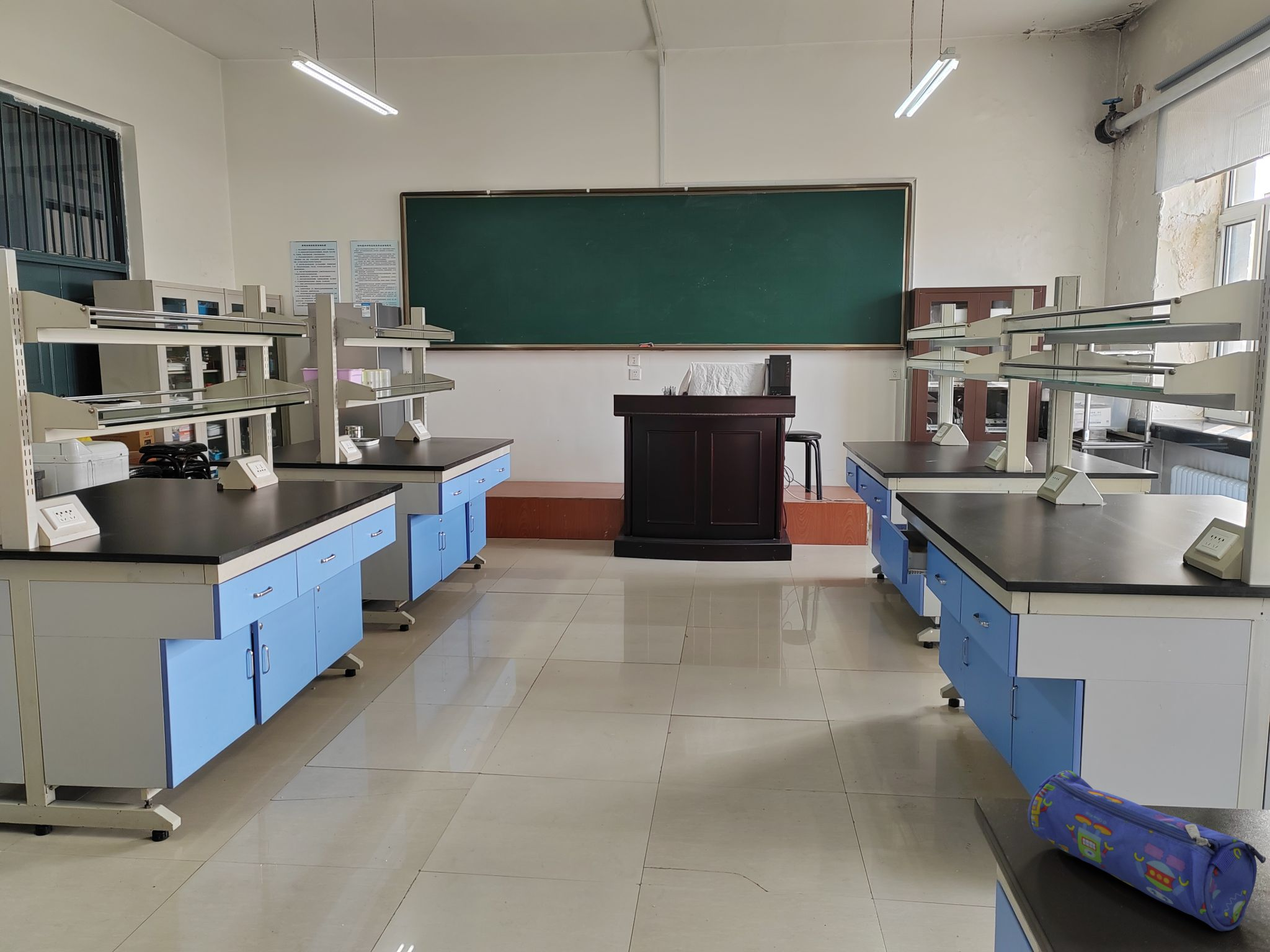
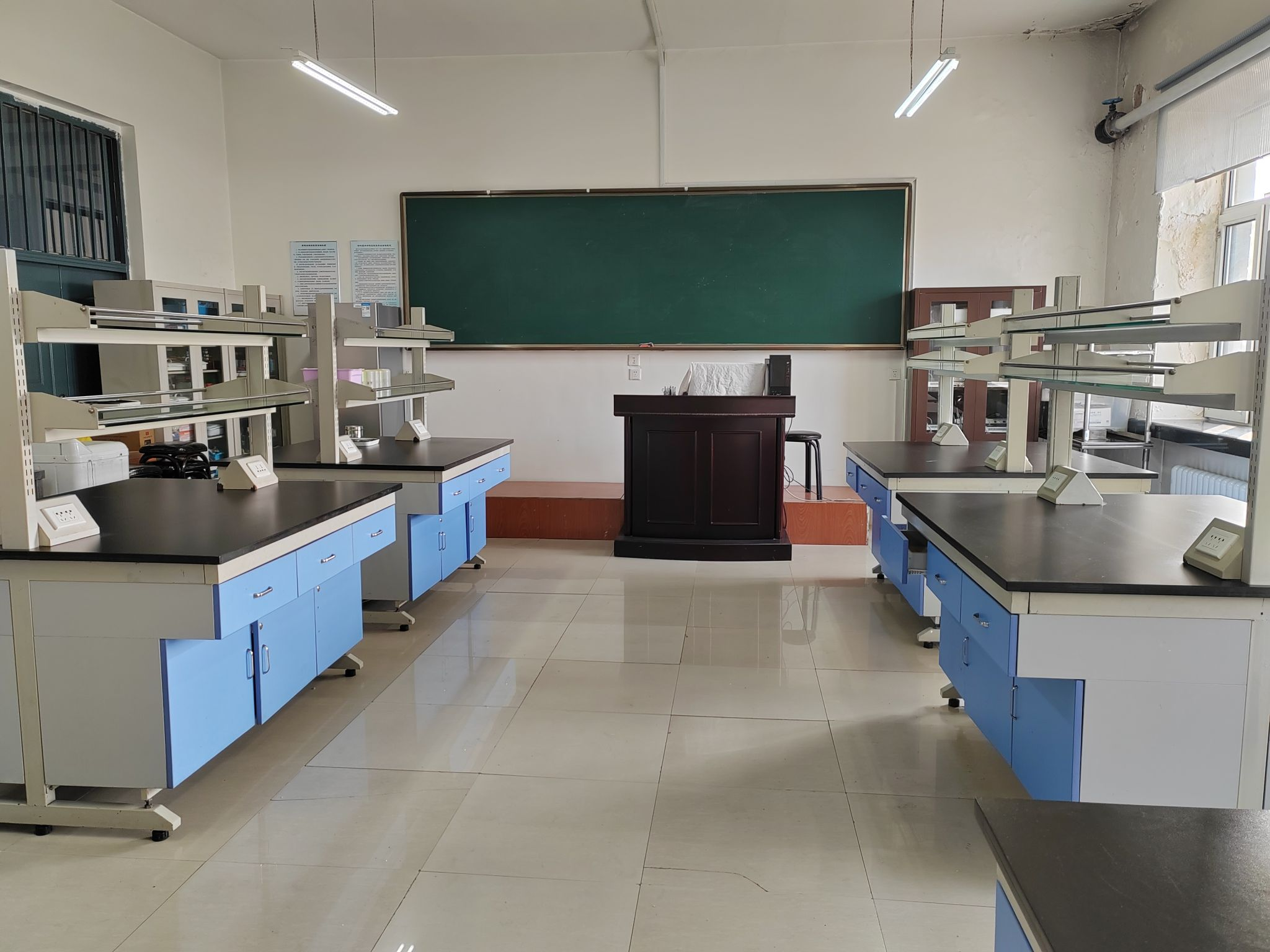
- pencil case (1135, 840)
